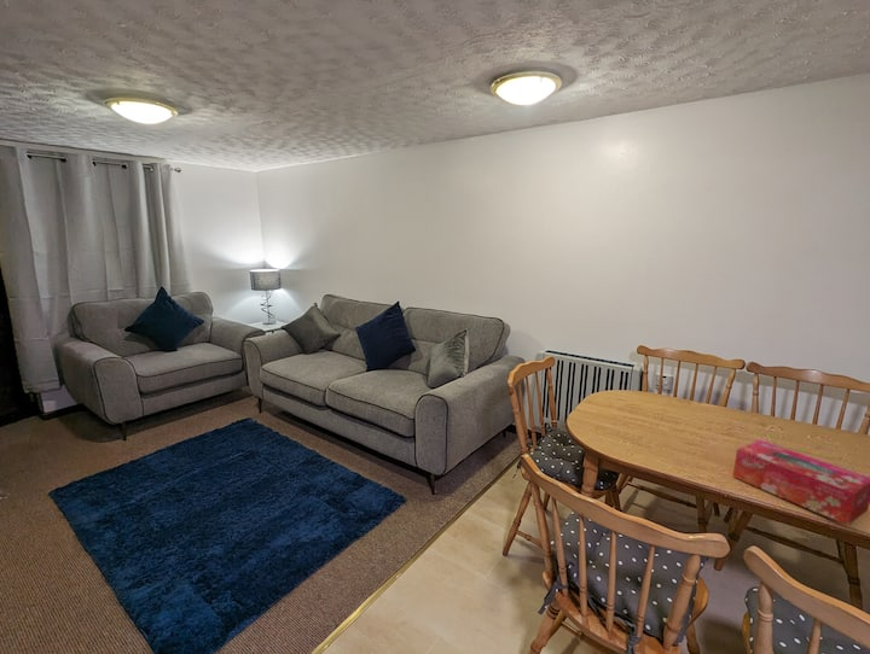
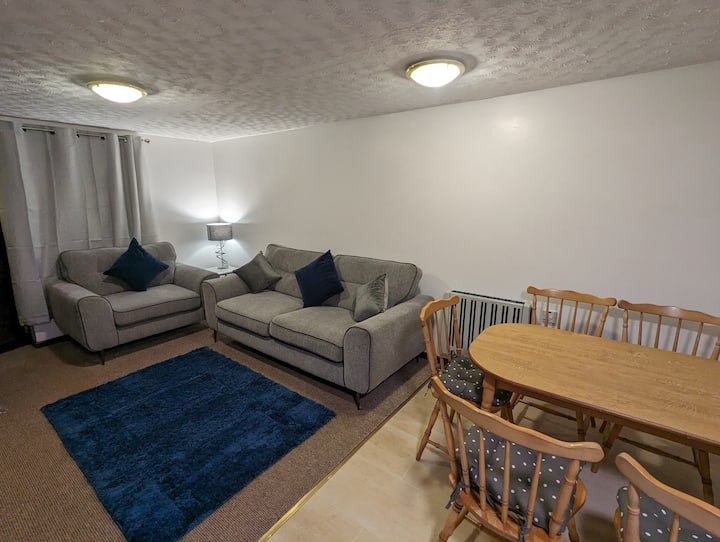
- tissue box (798, 477)
